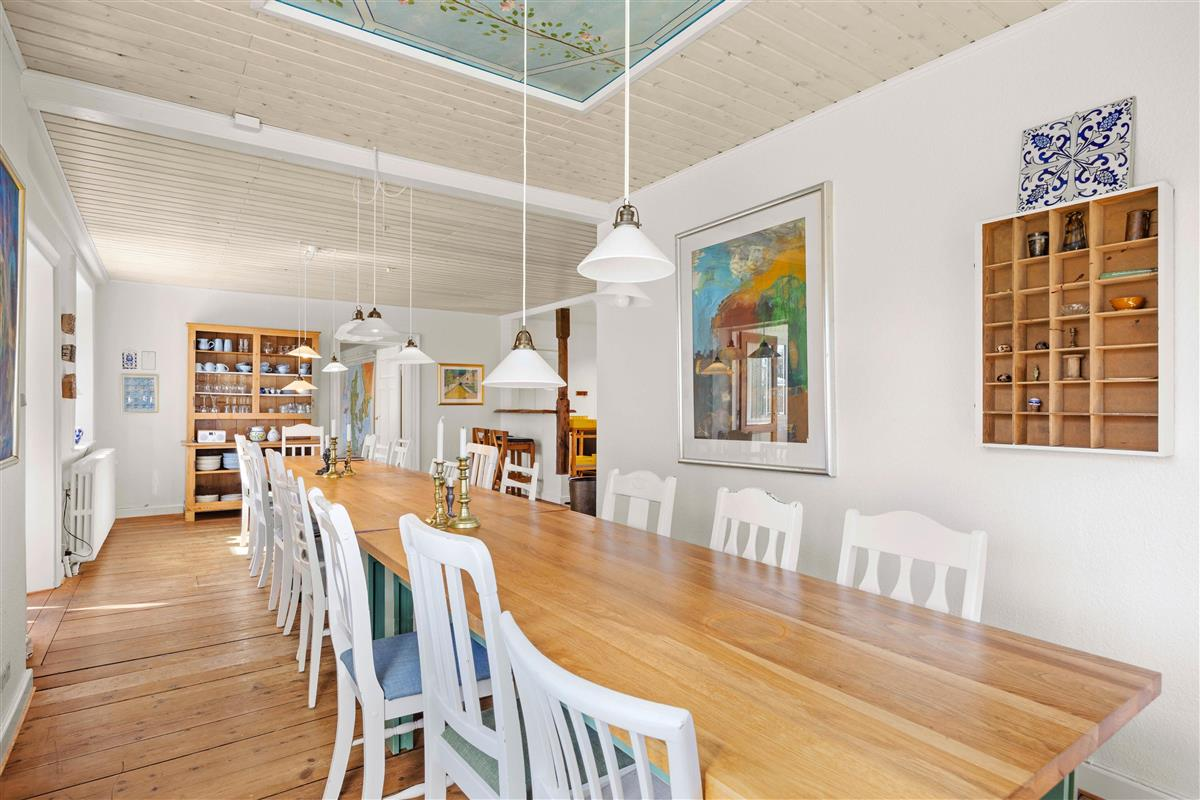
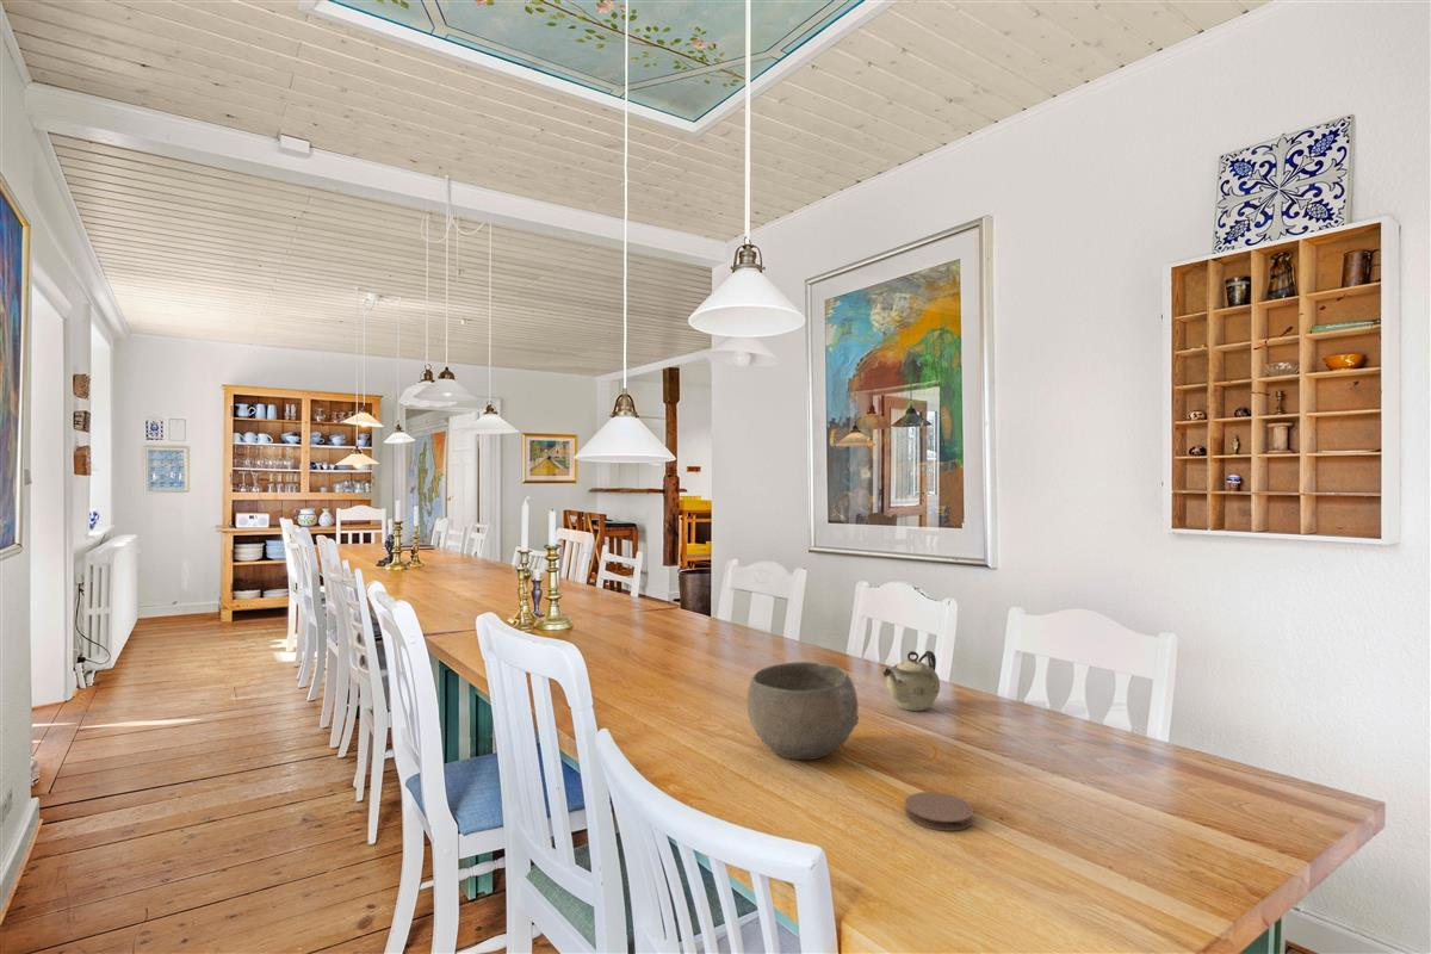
+ coaster (938, 810)
+ bowl (801, 710)
+ teapot (910, 679)
